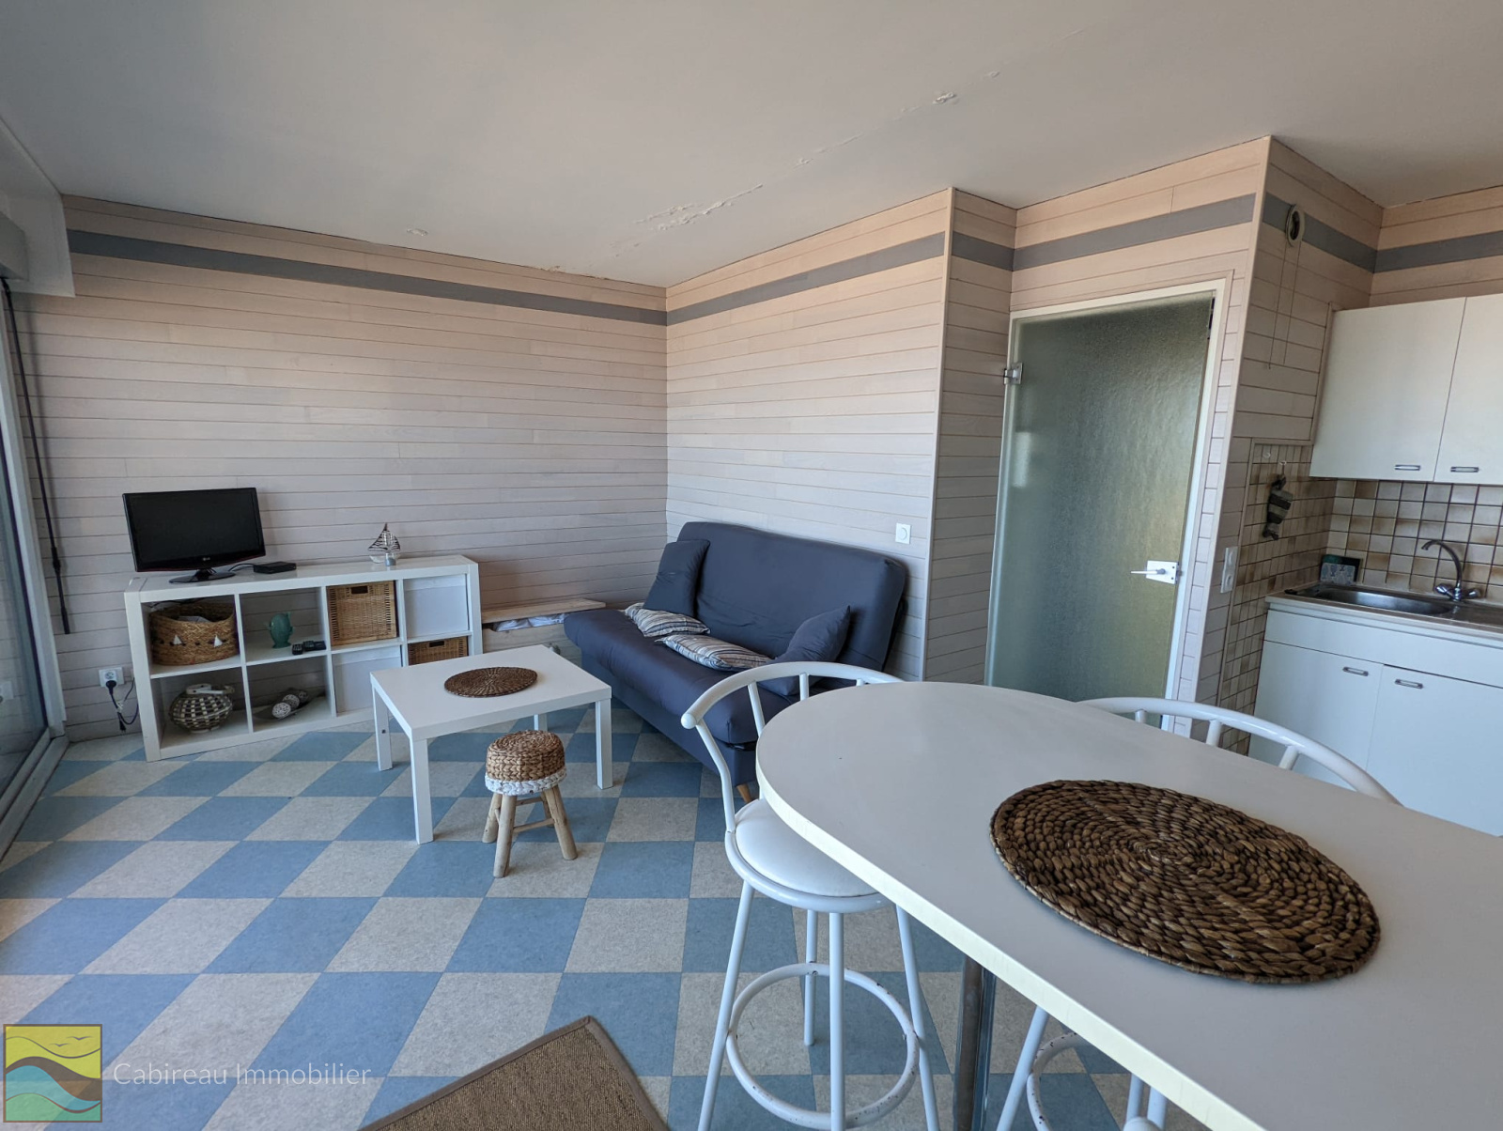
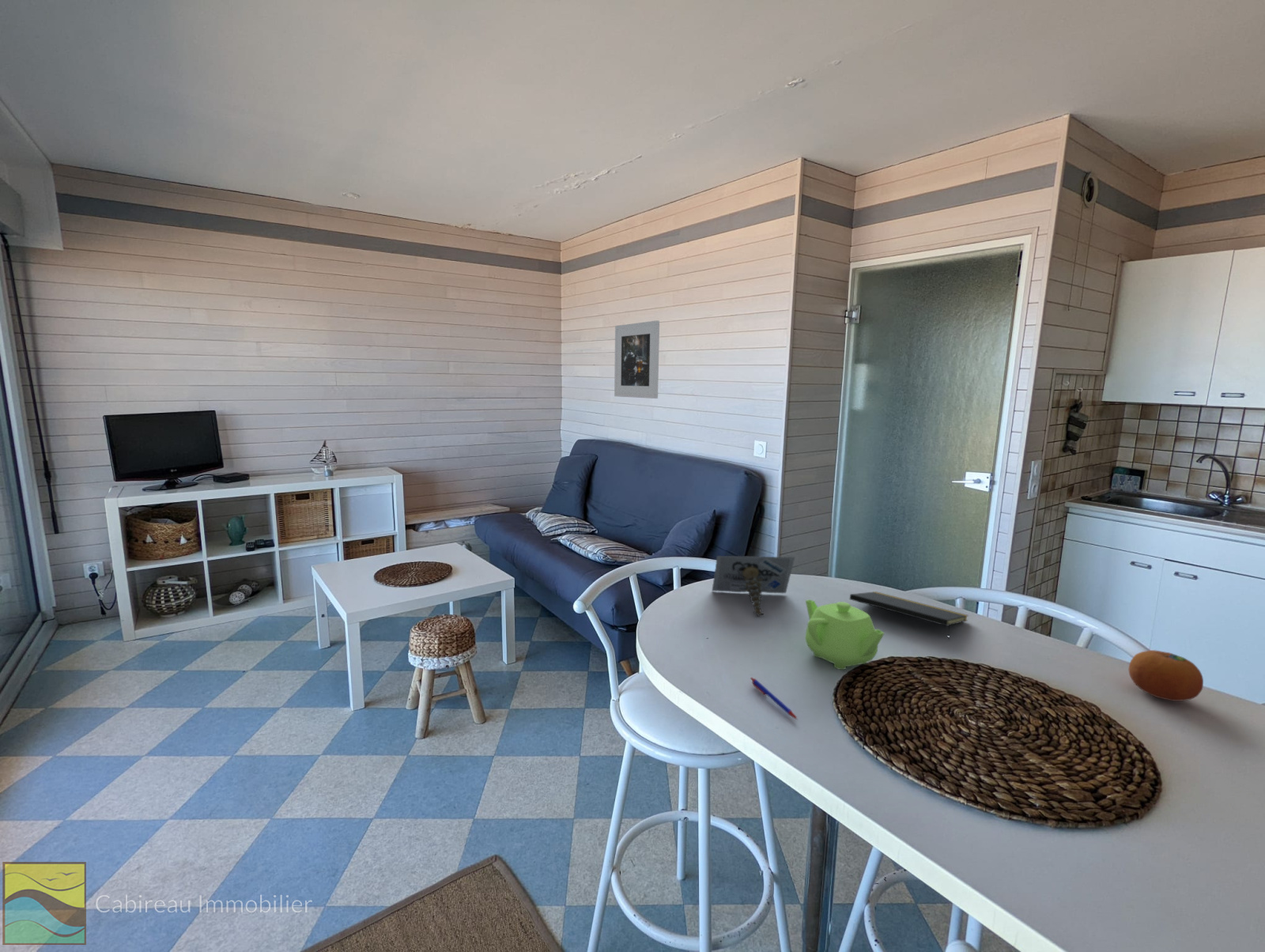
+ notepad (908, 607)
+ snack bag (753, 581)
+ teapot (836, 632)
+ fruit (1165, 675)
+ pen (773, 697)
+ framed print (635, 361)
